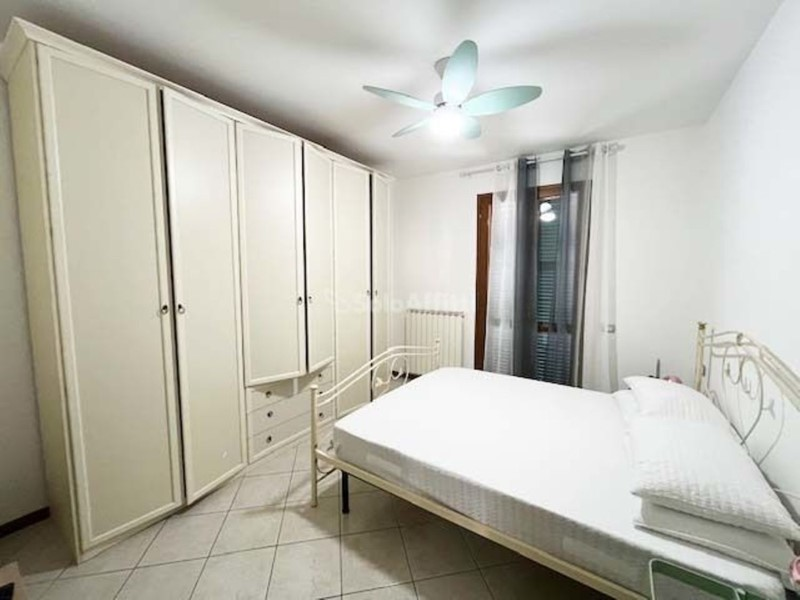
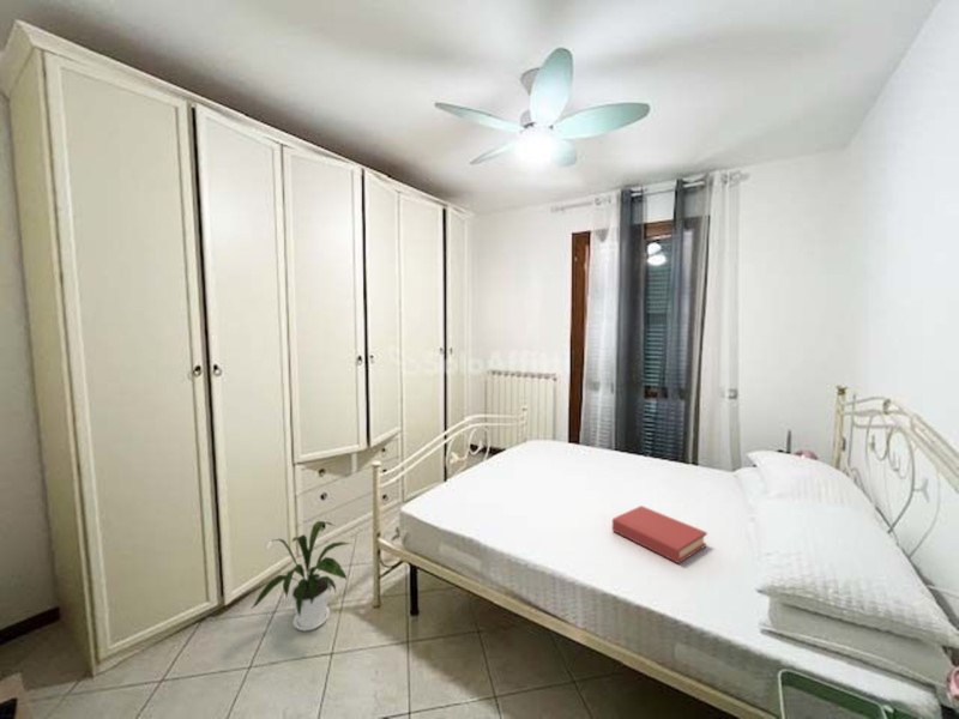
+ house plant (310, 573)
+ hardback book (657, 531)
